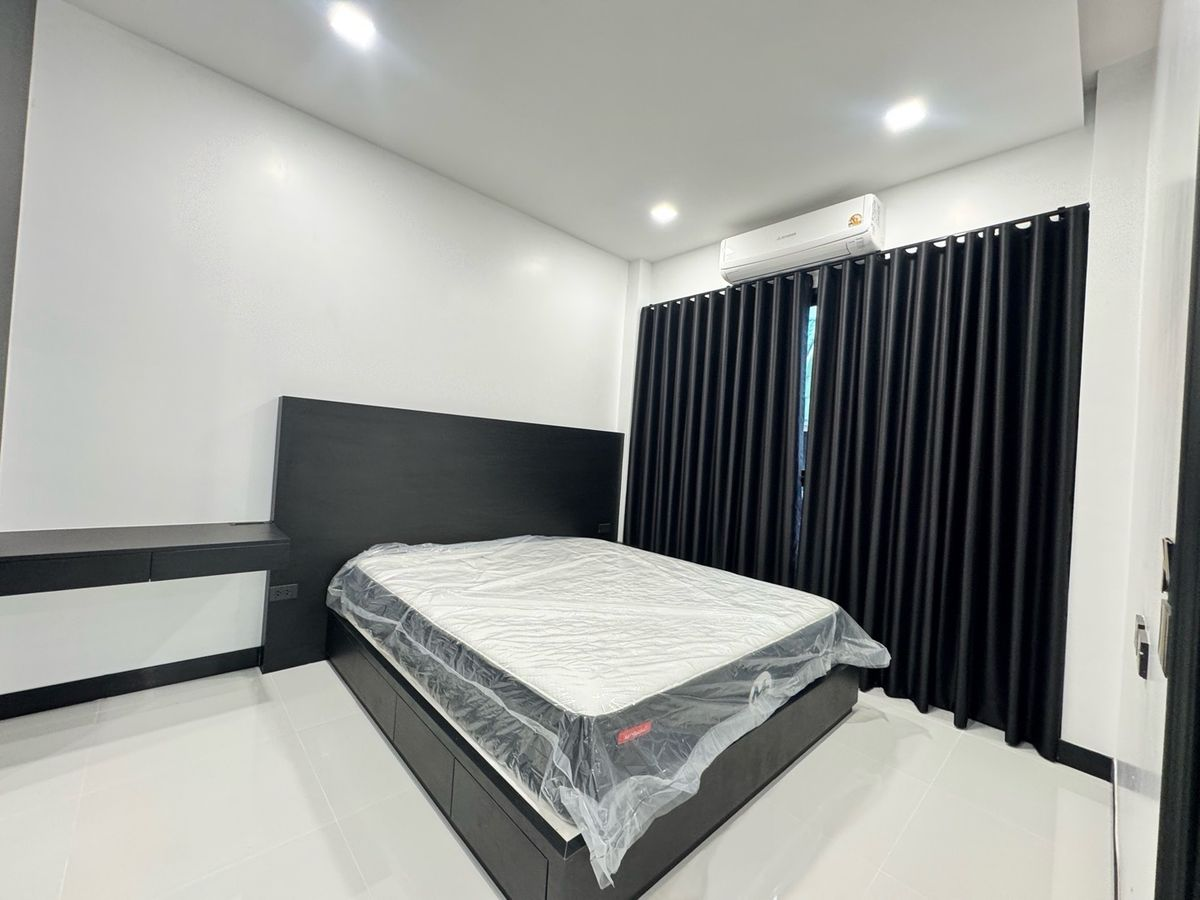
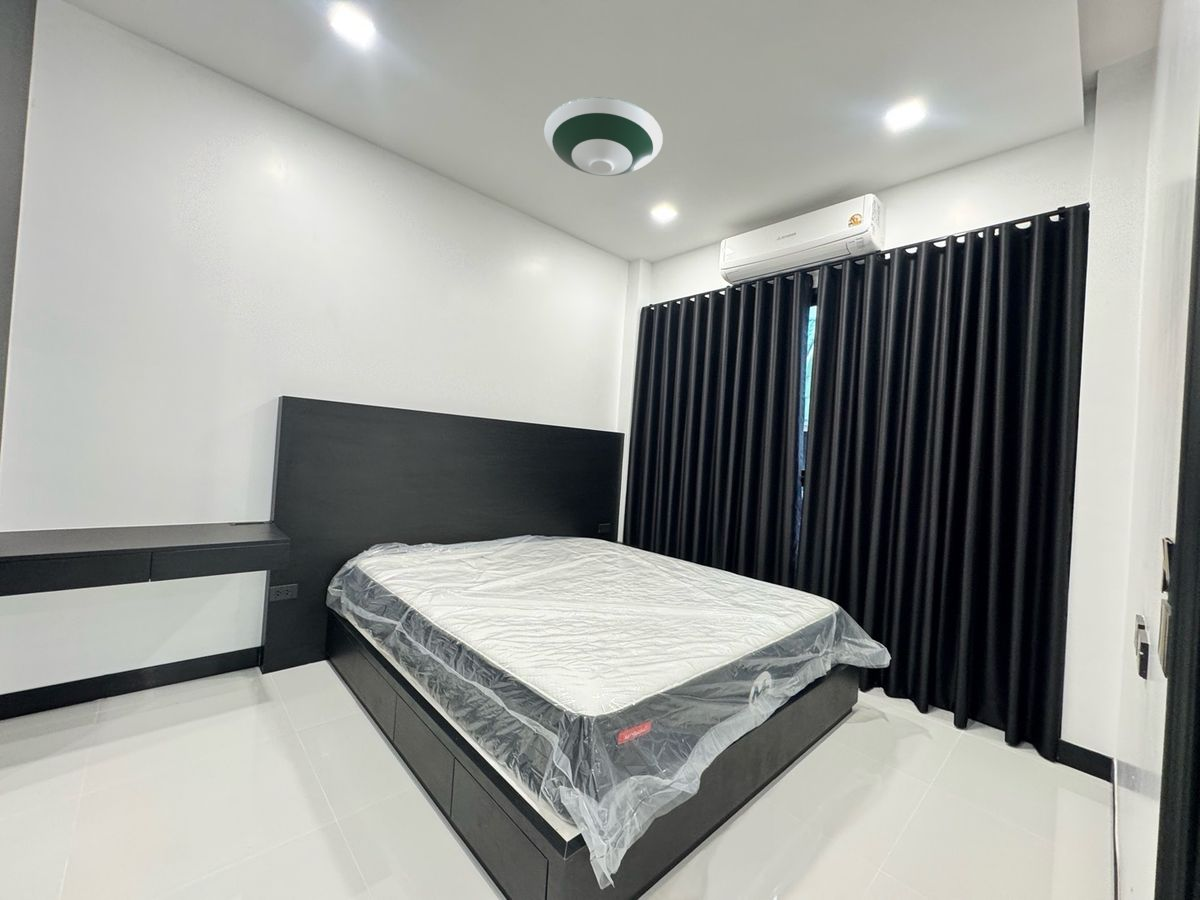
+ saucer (602, 153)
